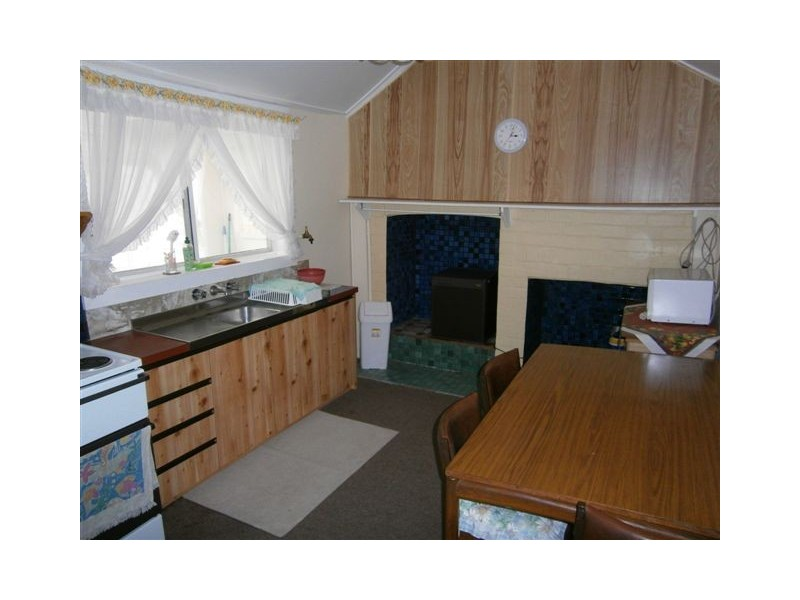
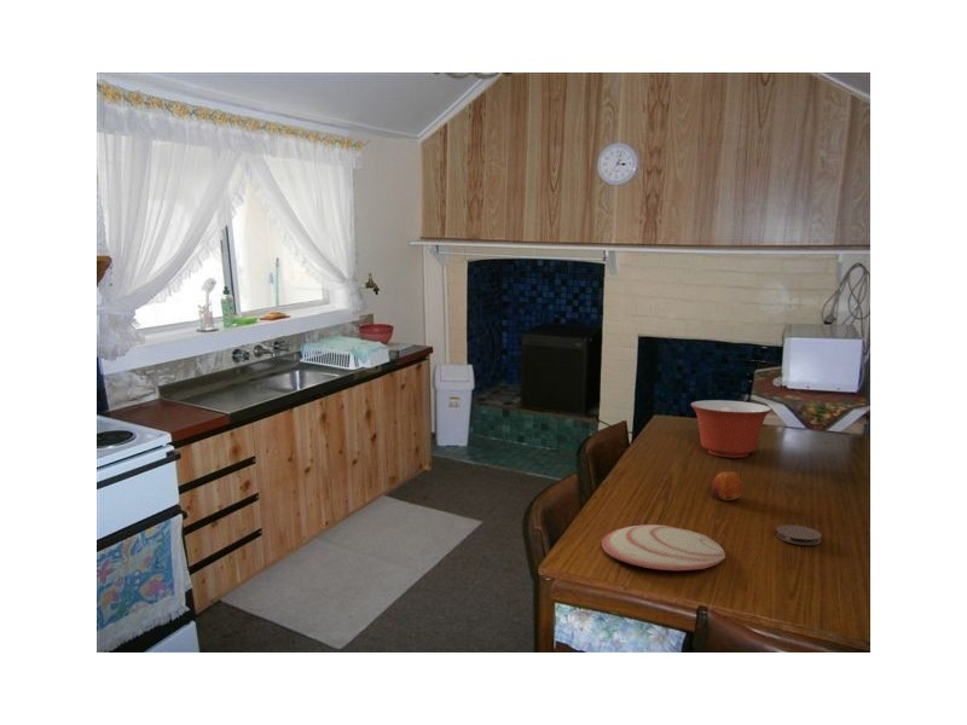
+ plate (661, 541)
+ coaster (798, 534)
+ mixing bowl (729, 429)
+ fruit (728, 485)
